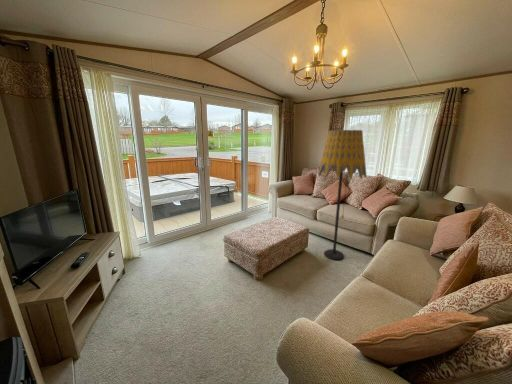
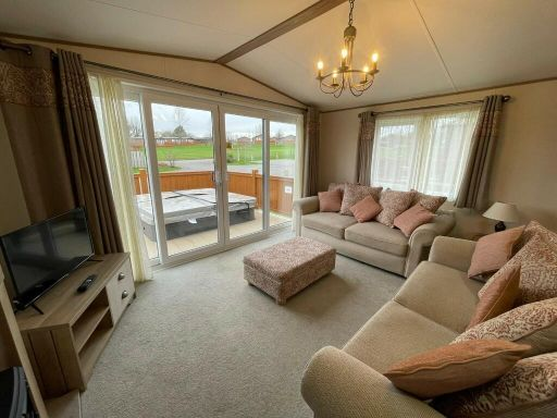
- floor lamp (339, 197)
